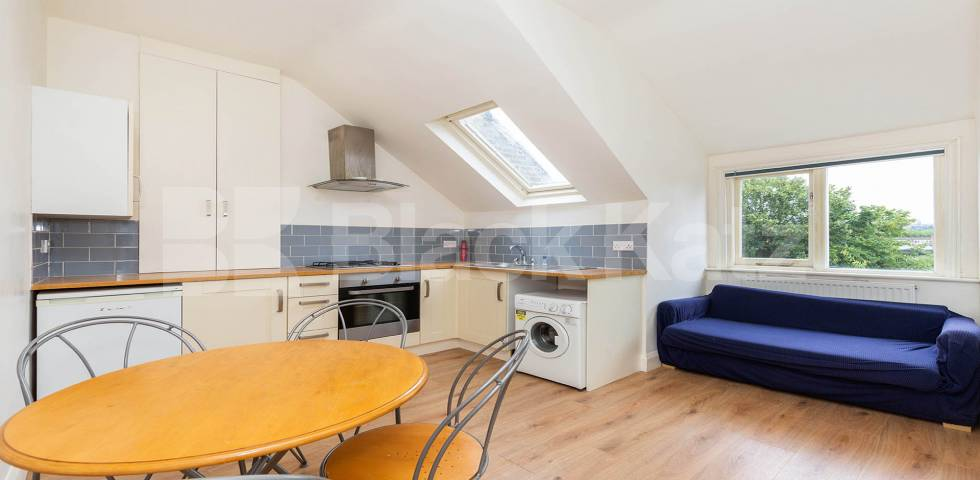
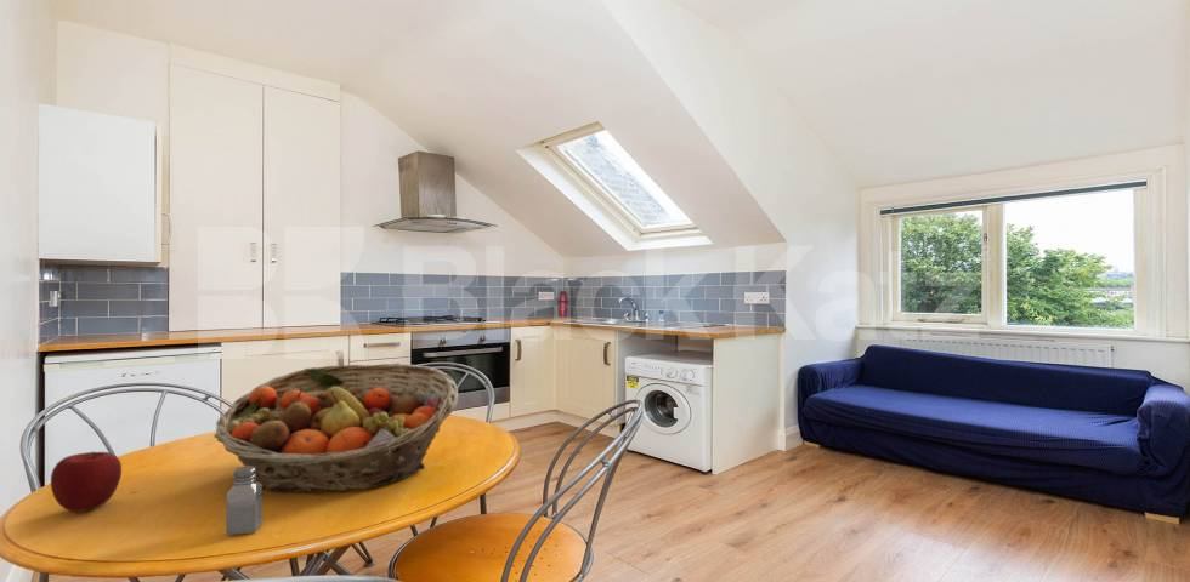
+ apple (86, 480)
+ fruit basket (344, 421)
+ saltshaker (244, 498)
